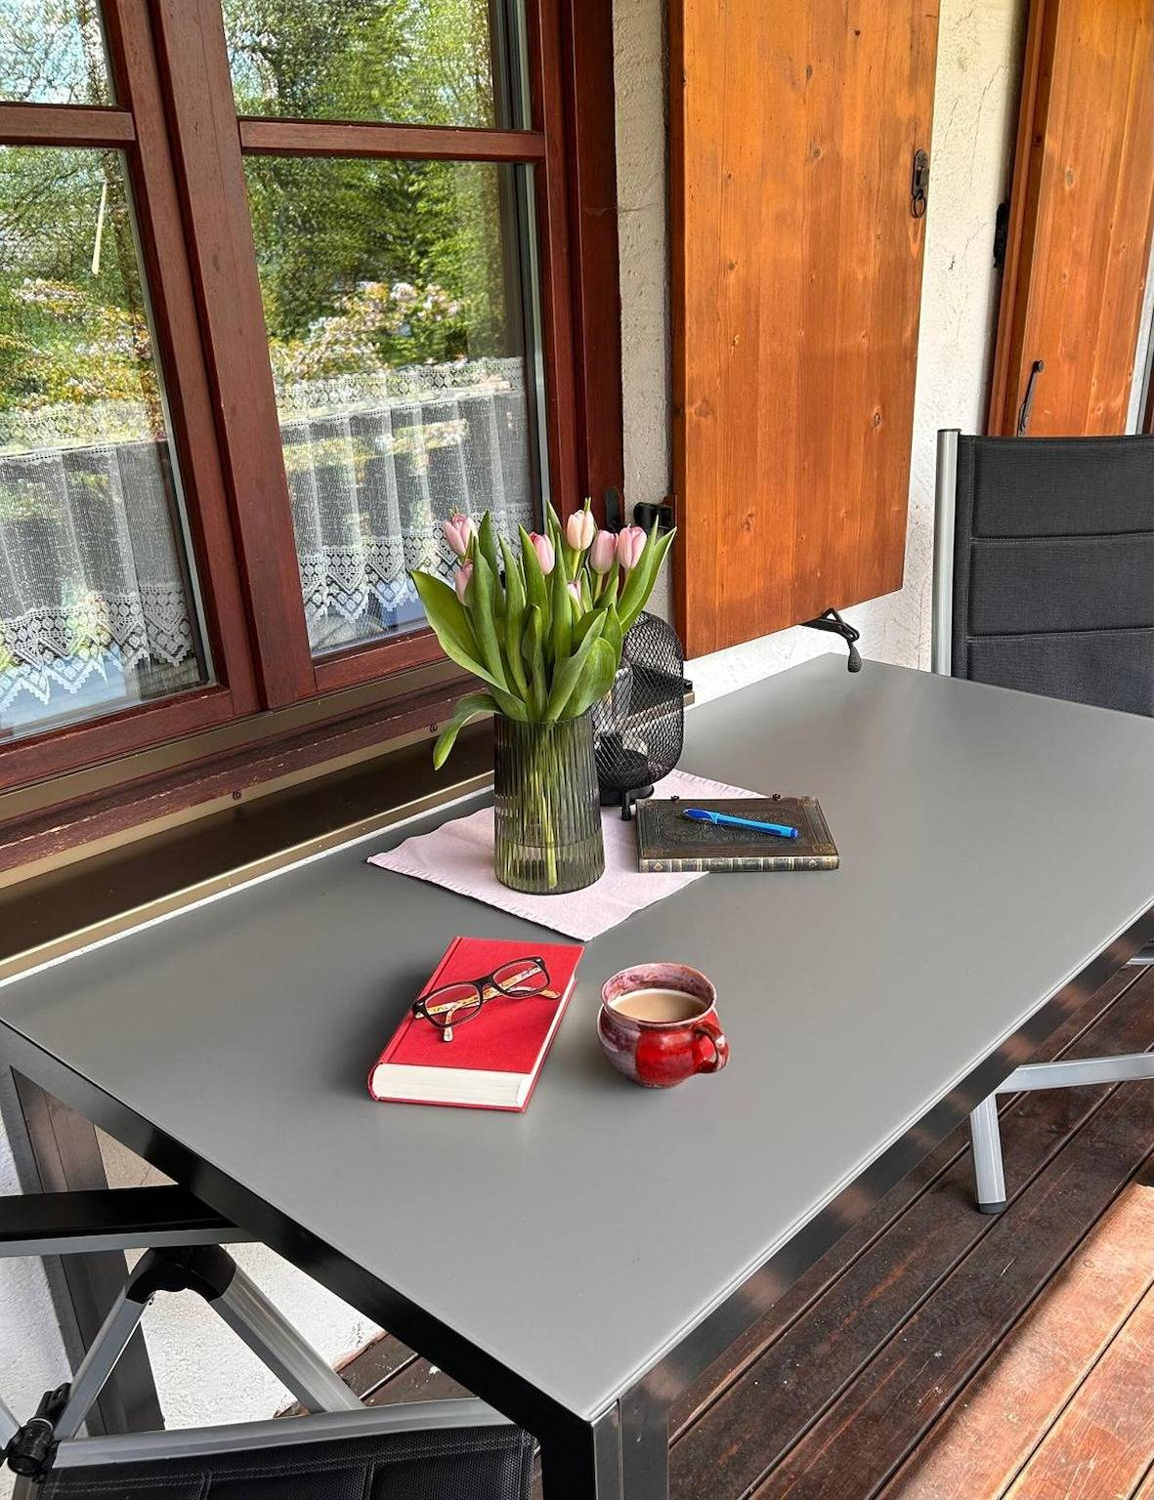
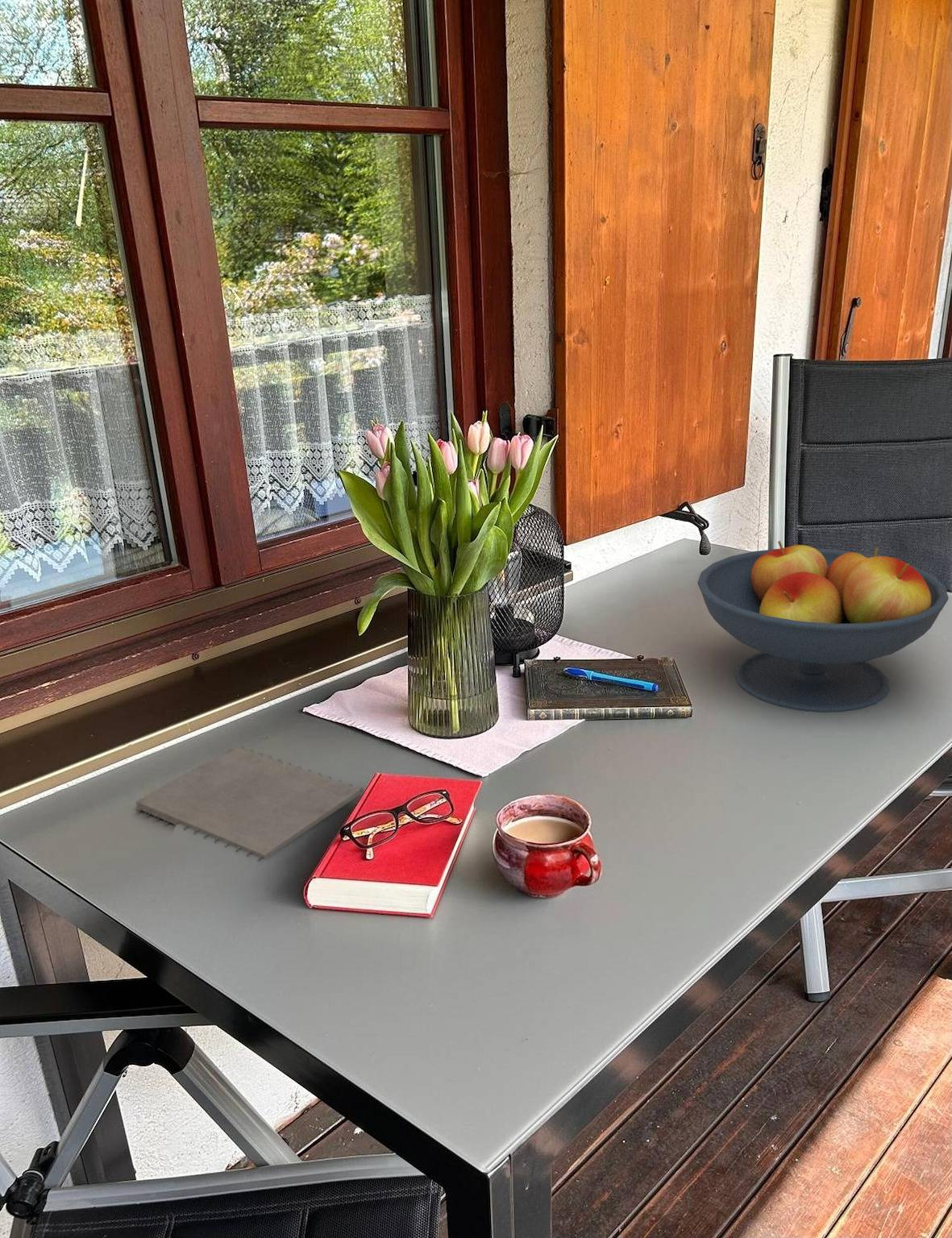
+ fruit bowl (816, 615)
+ notepad (248, 799)
